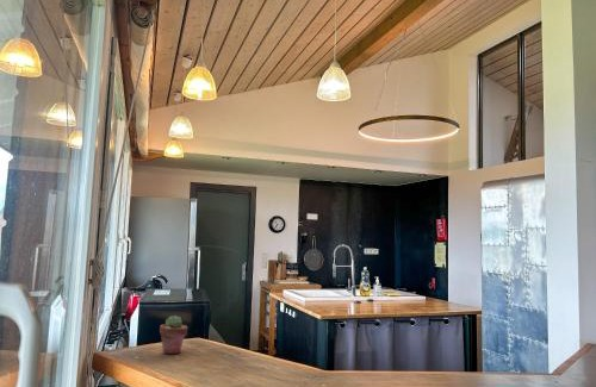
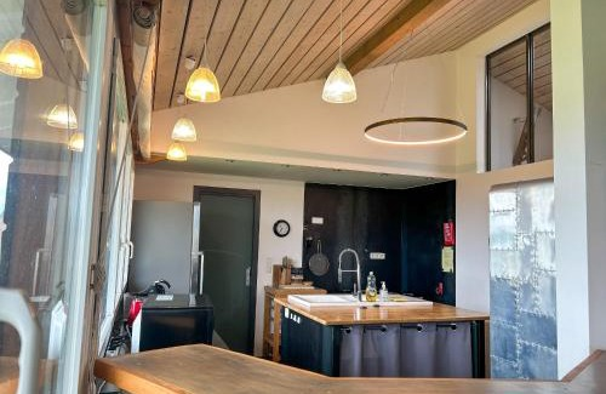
- potted succulent (173, 333)
